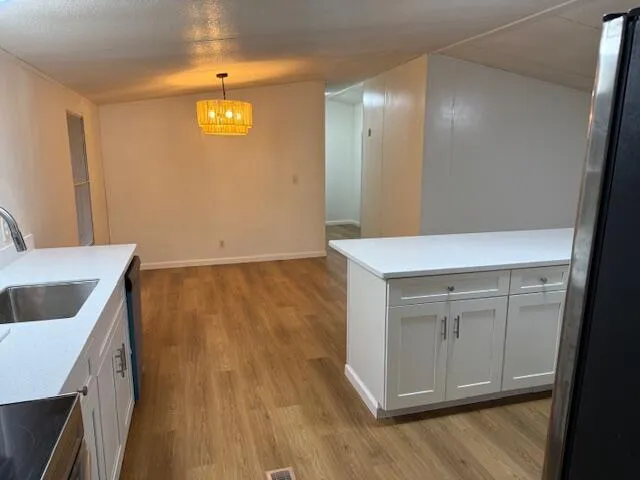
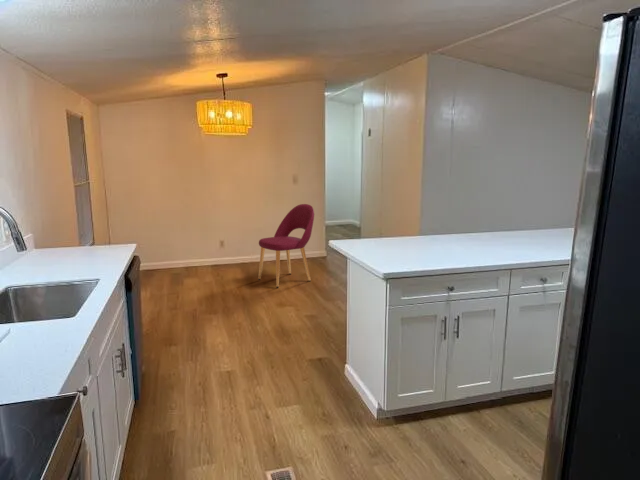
+ dining chair (286, 243)
